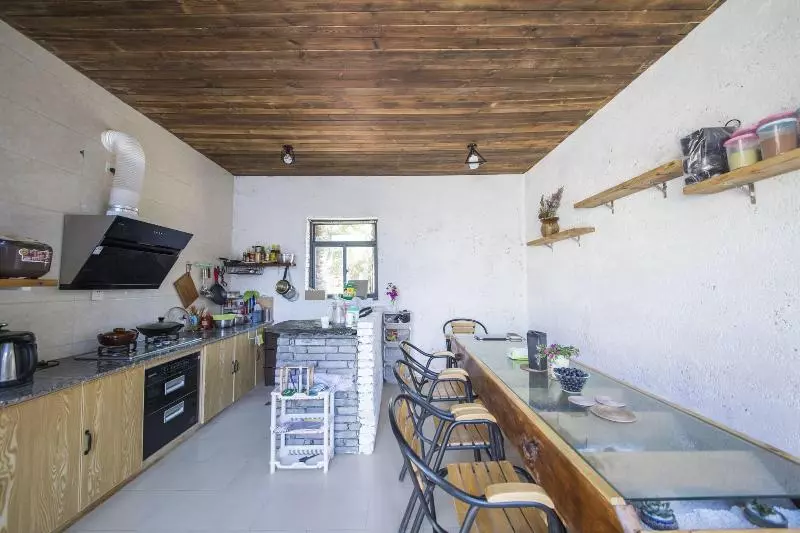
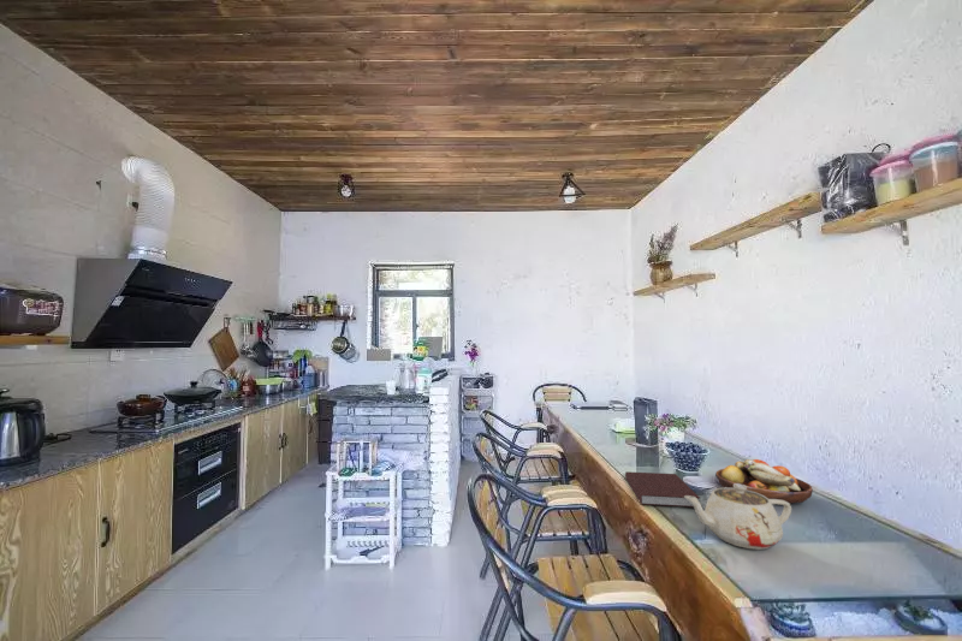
+ notebook (659, 487)
+ teapot (737, 511)
+ fruit bowl (761, 476)
